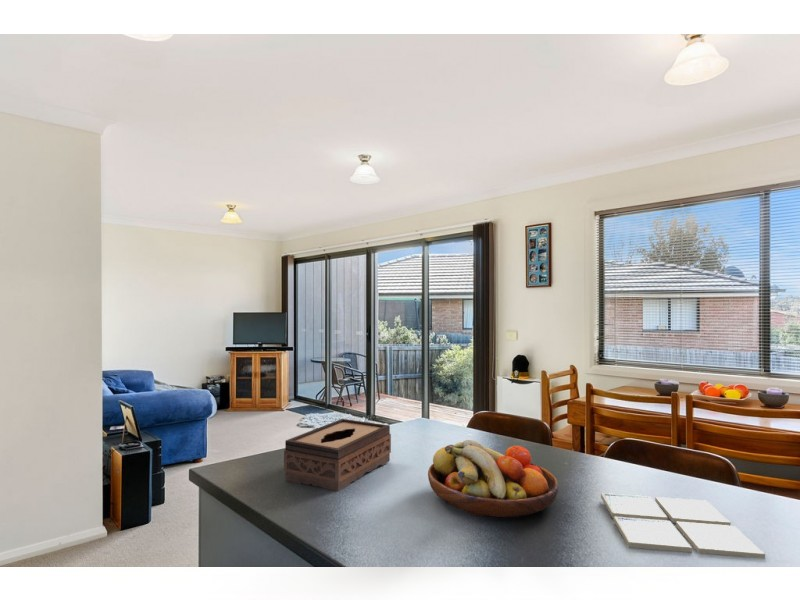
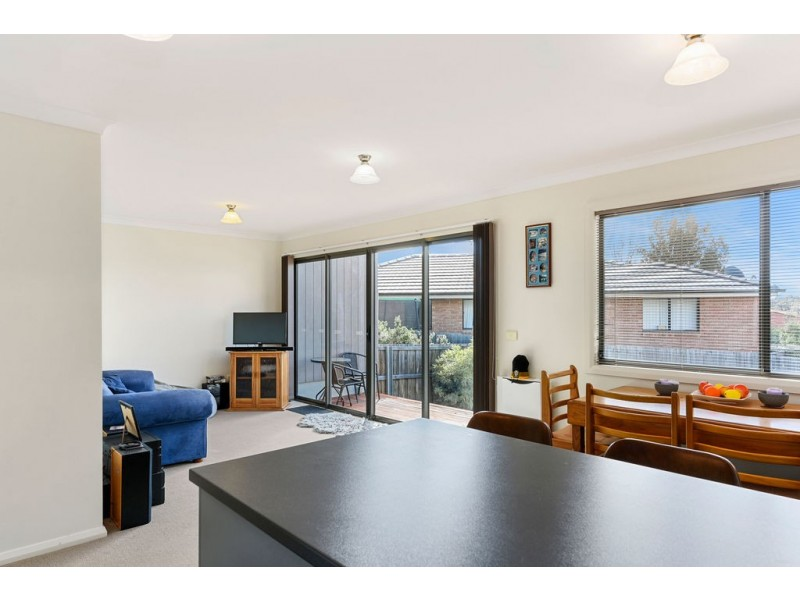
- fruit bowl (491, 469)
- drink coaster (672, 521)
- tissue box (340, 451)
